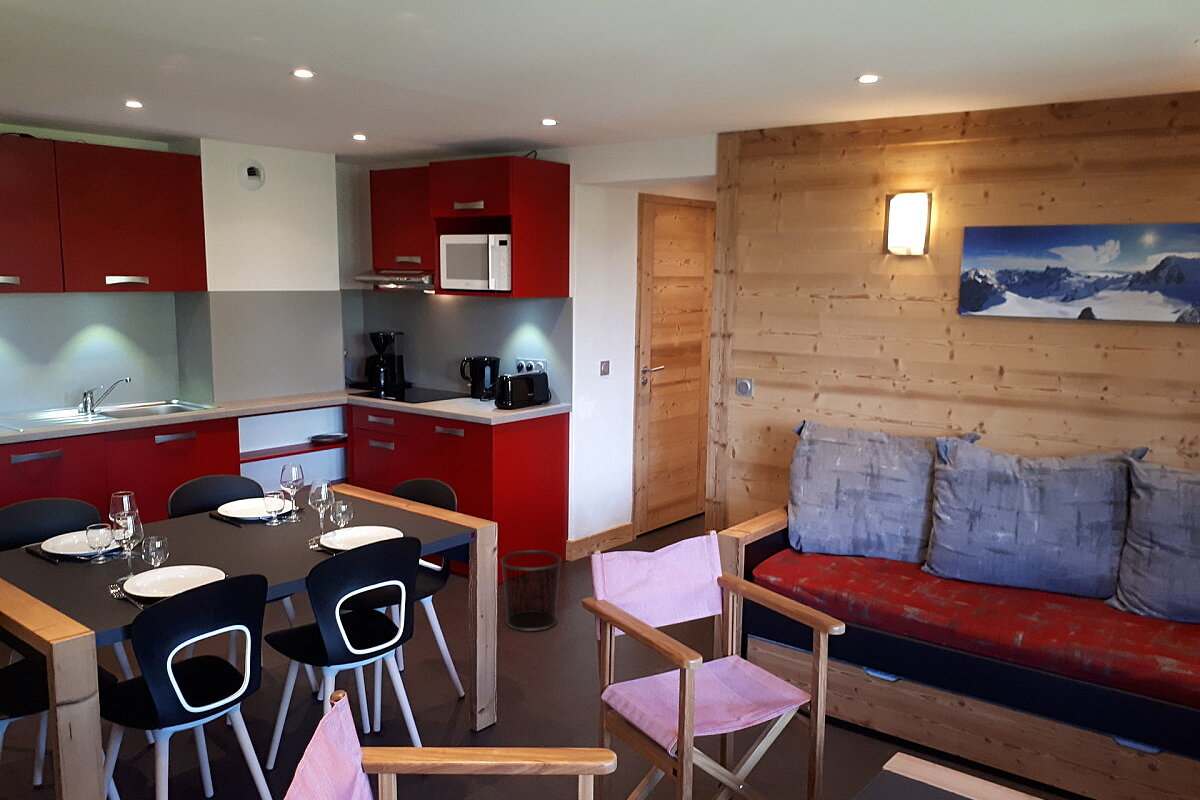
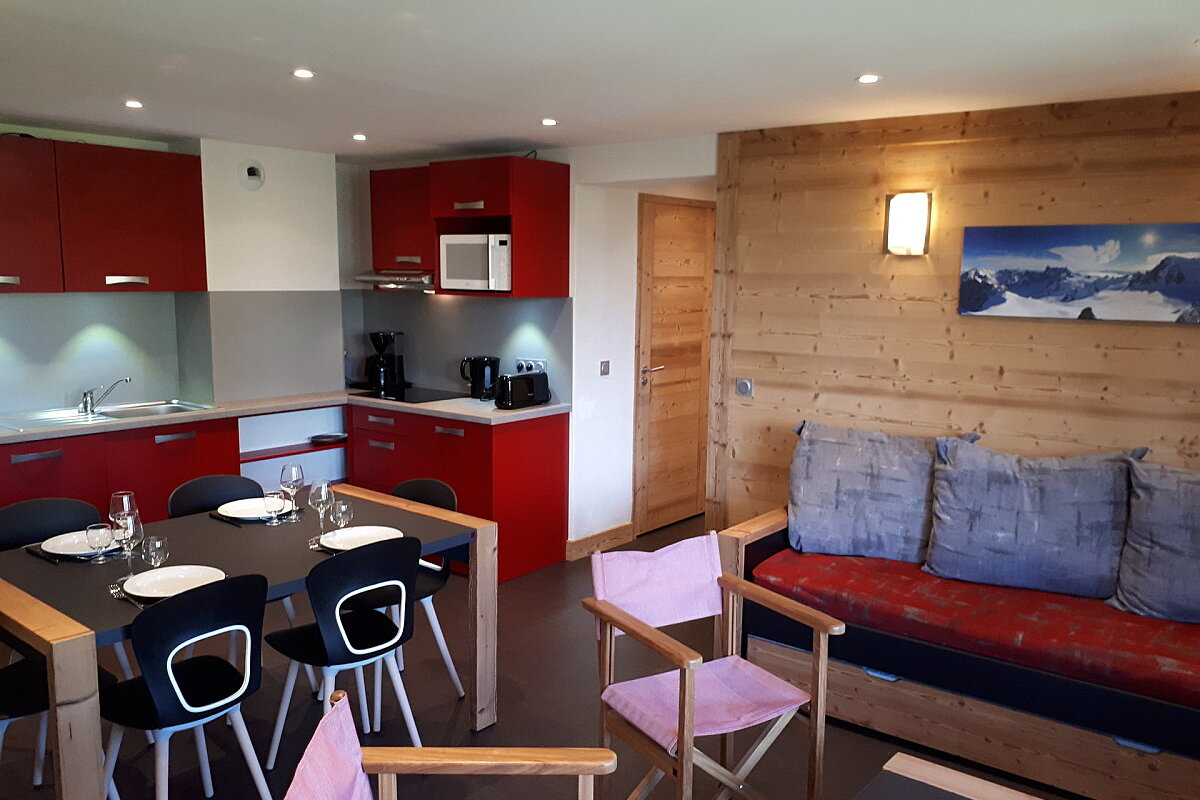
- waste bin (530, 590)
